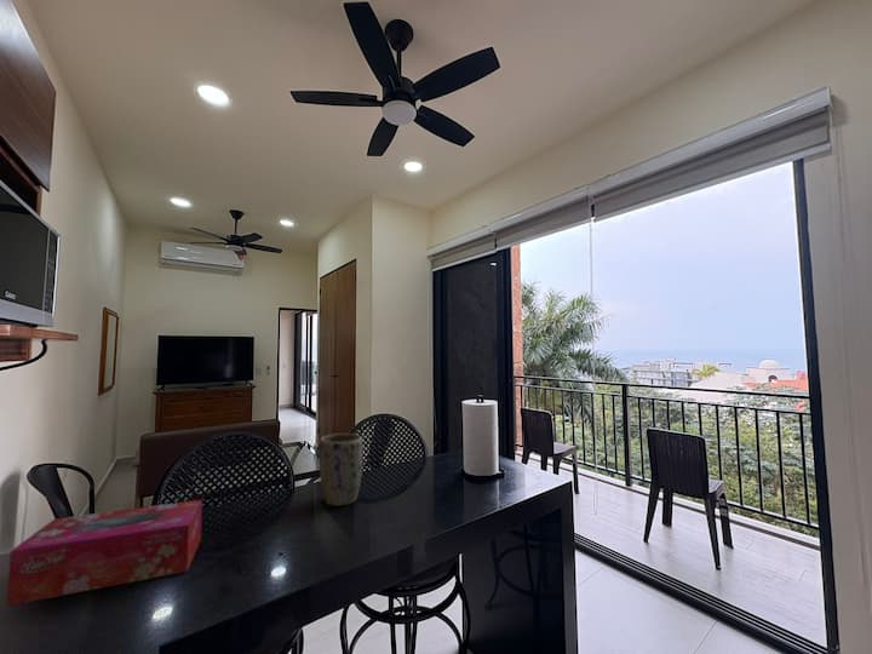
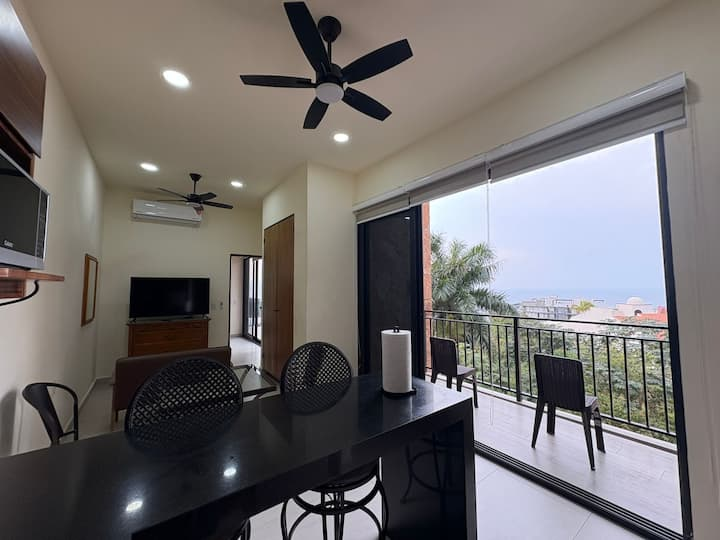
- plant pot (340, 469)
- tissue box (119, 544)
